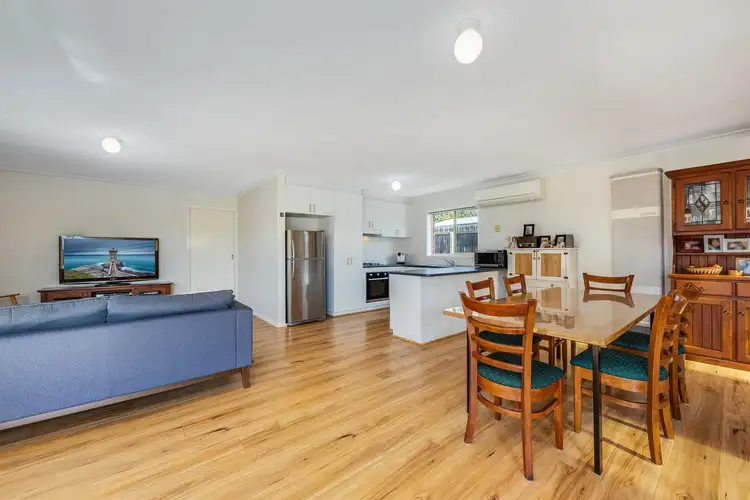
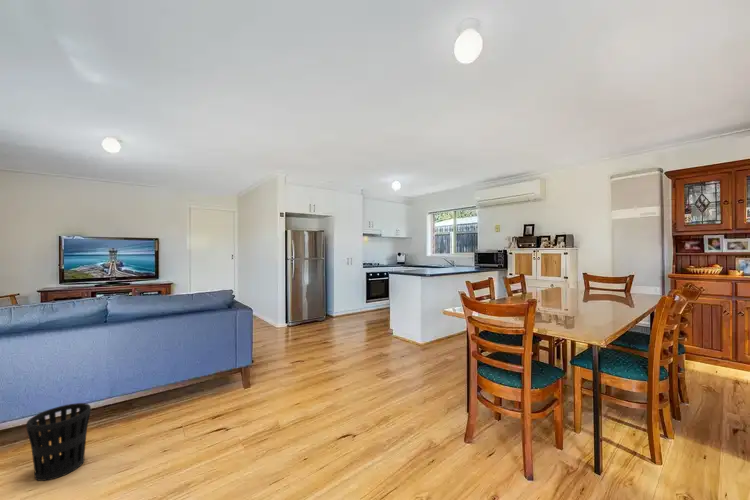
+ wastebasket (59, 440)
